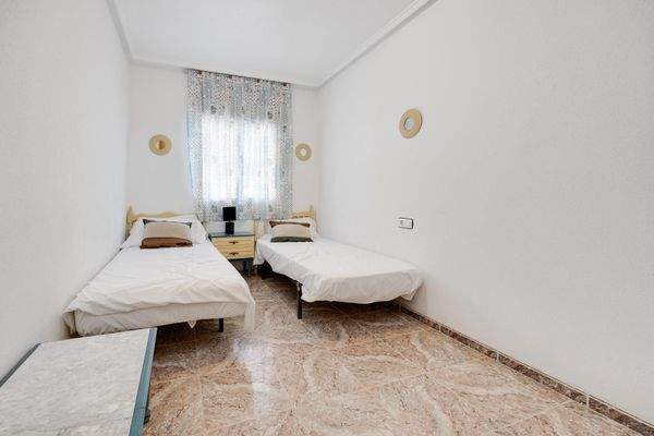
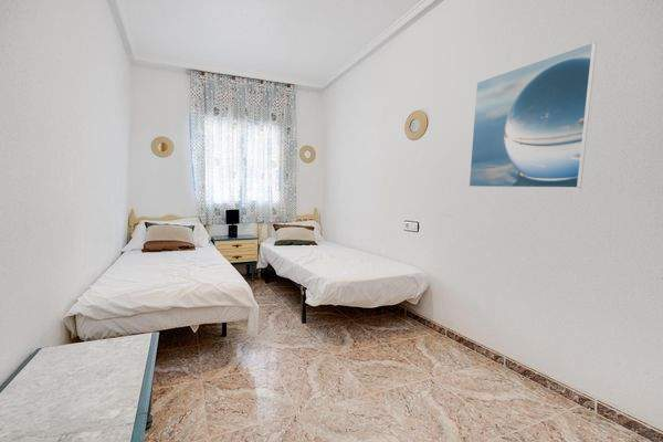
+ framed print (520, 127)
